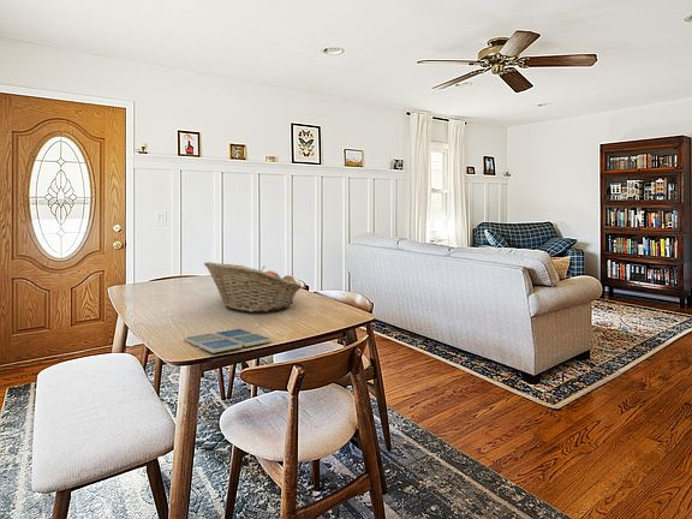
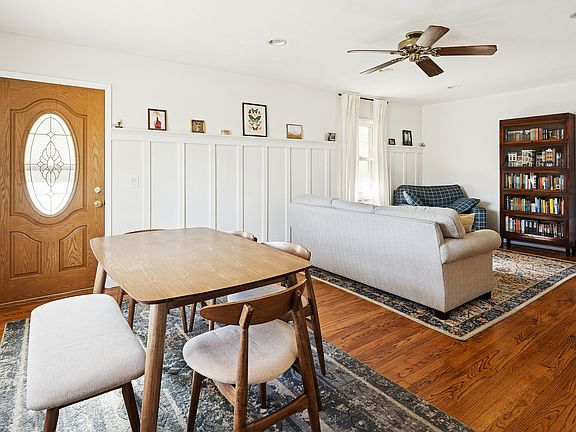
- drink coaster (227, 339)
- fruit basket (252, 284)
